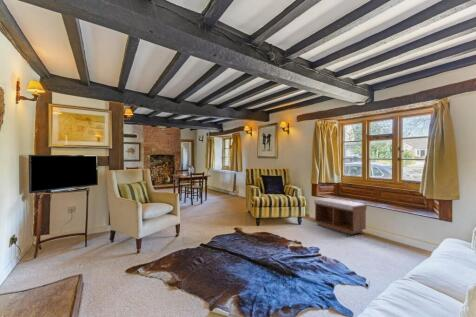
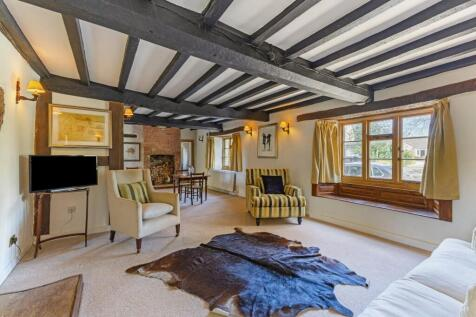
- bench (338, 214)
